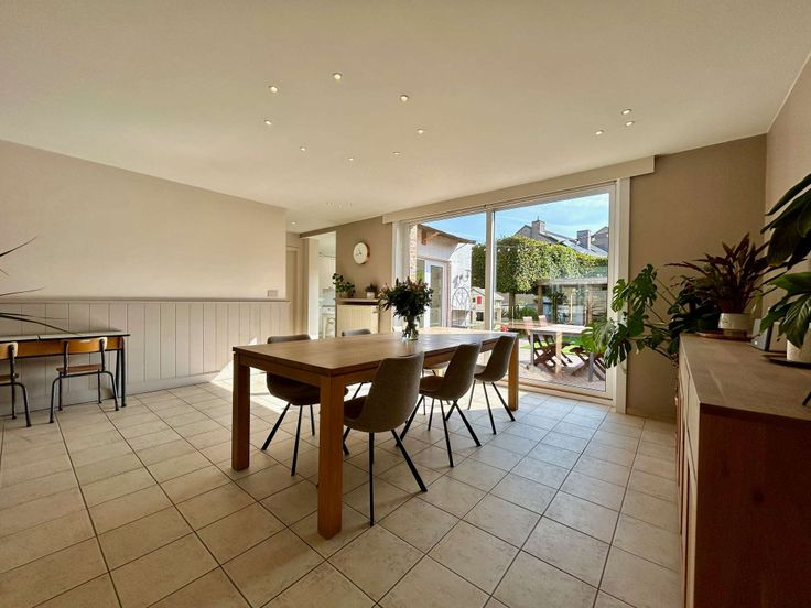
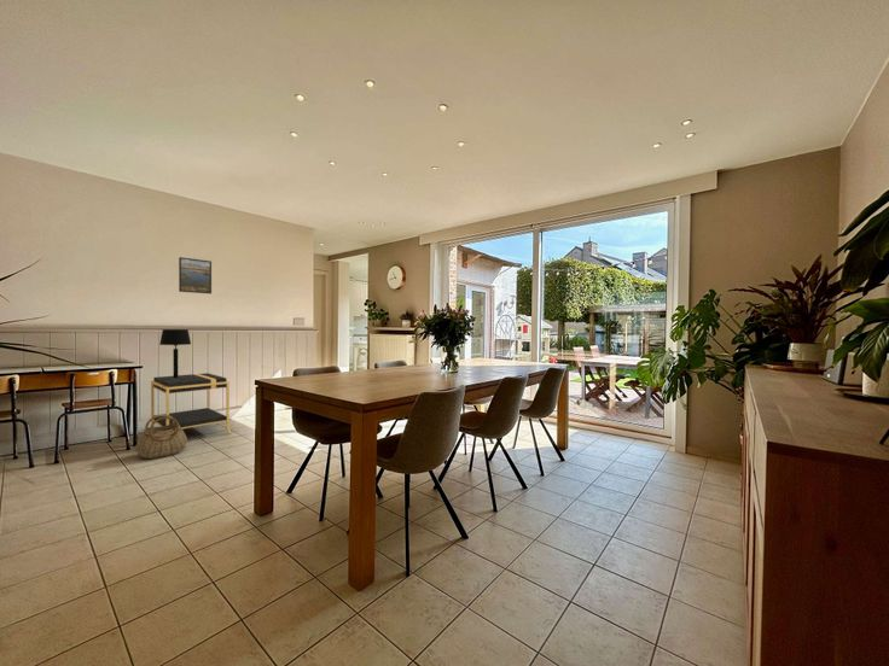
+ table lamp (175, 352)
+ basket (162, 434)
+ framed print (196, 275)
+ nightstand (190, 410)
